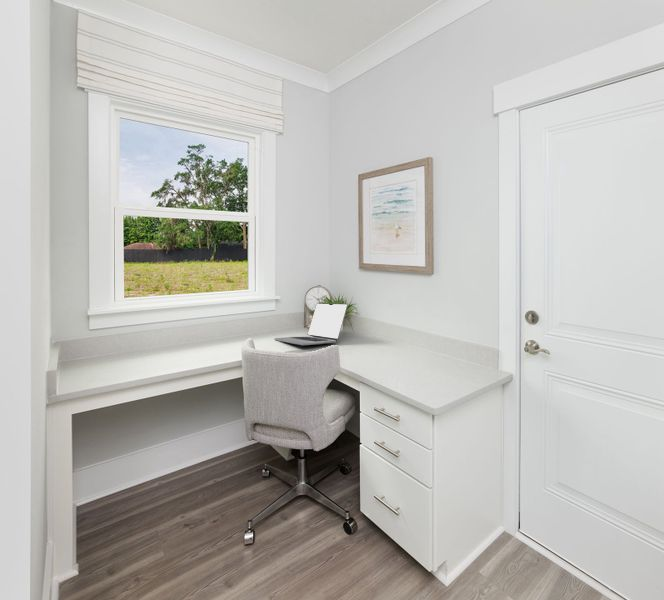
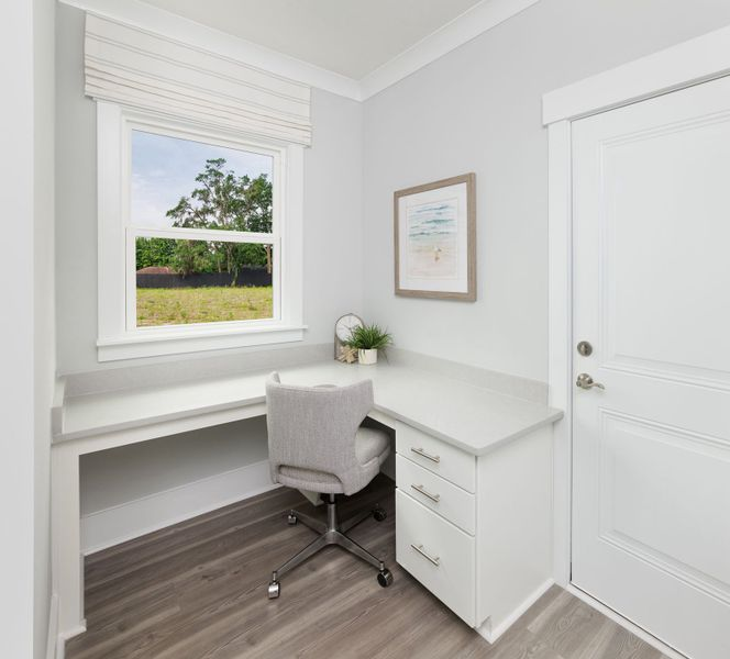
- laptop (311, 322)
